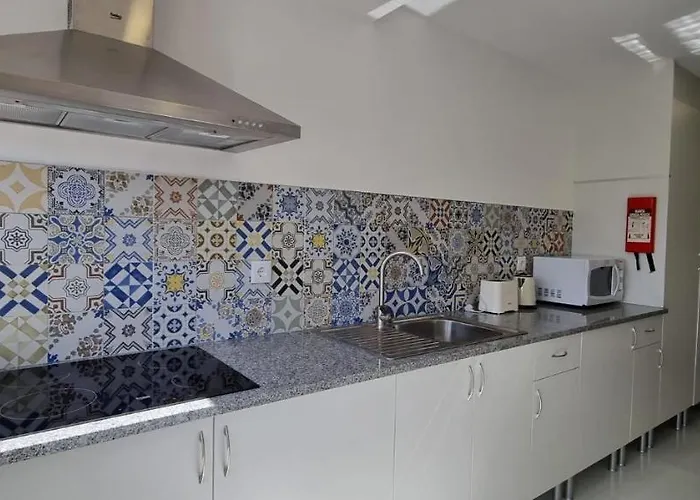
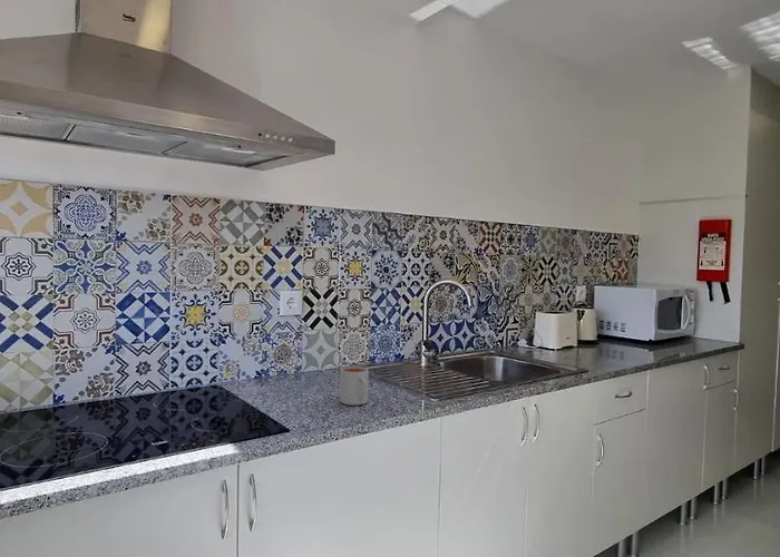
+ mug (355, 387)
